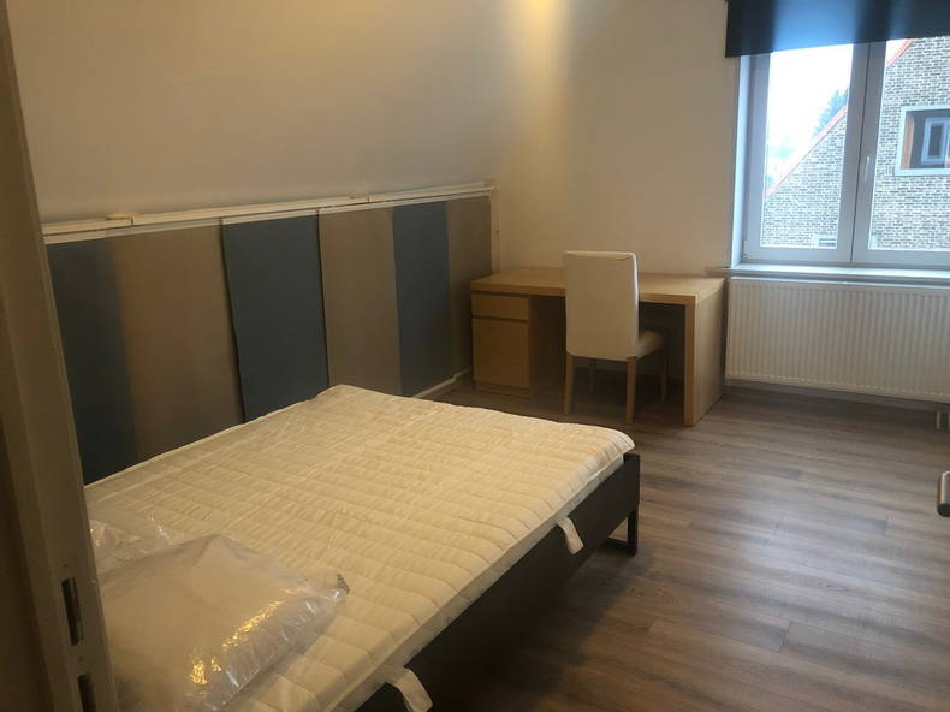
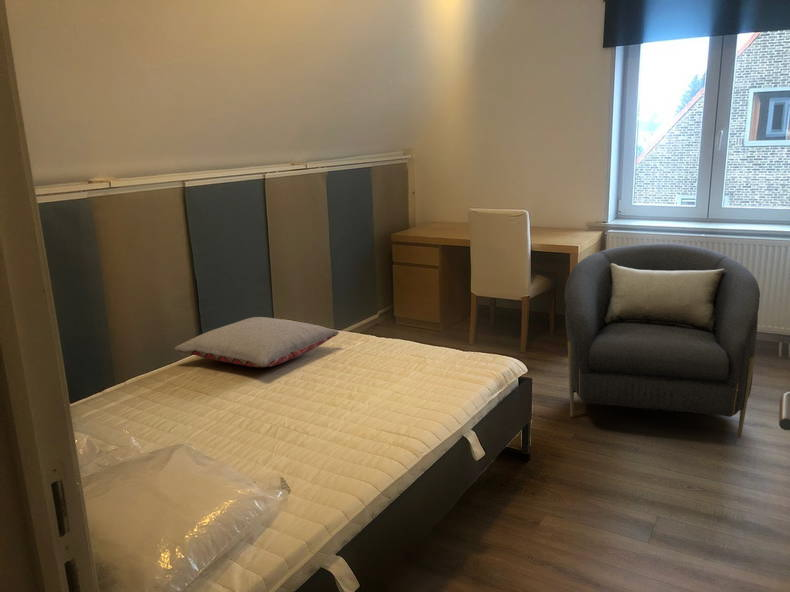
+ pillow (259, 340)
+ armchair (655, 332)
